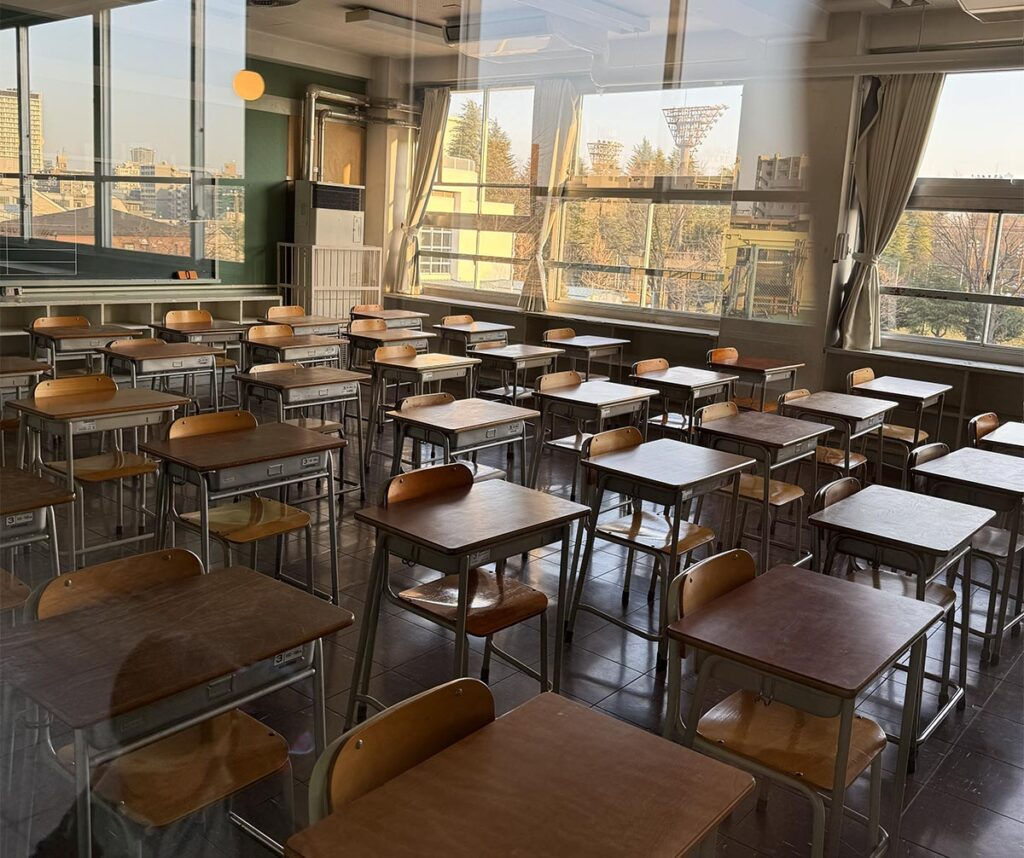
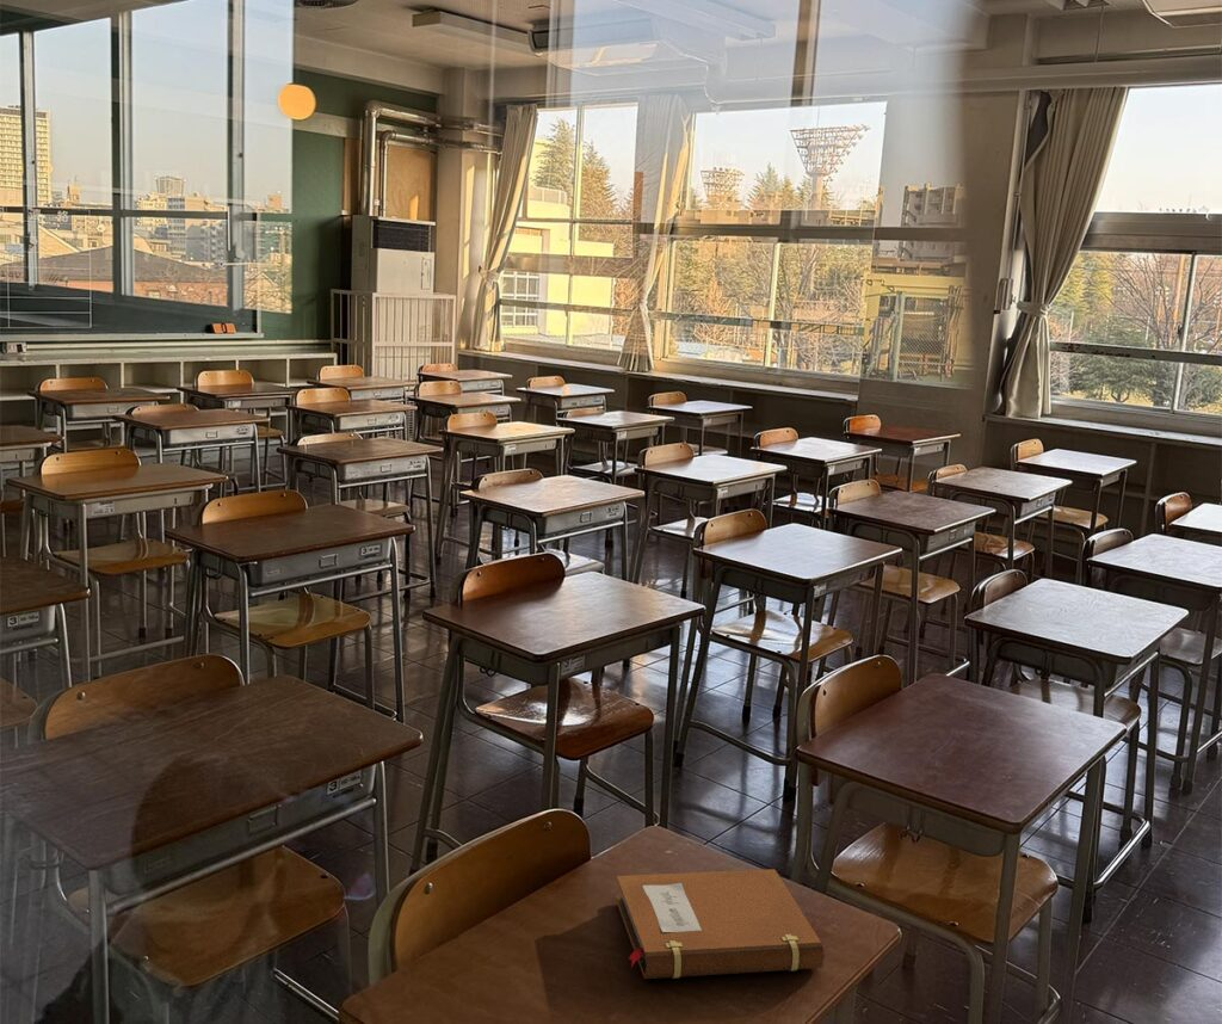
+ notebook (710, 921)
